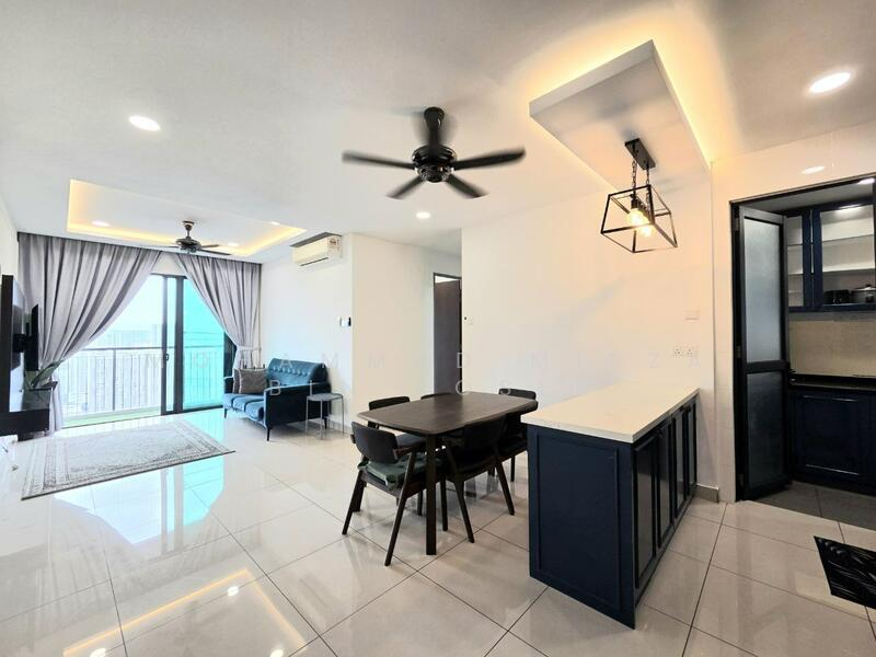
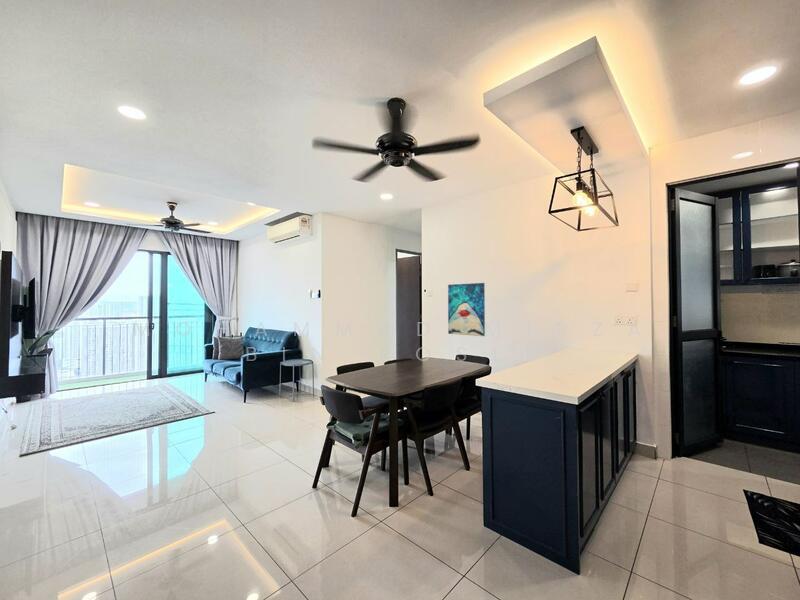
+ wall art (465, 309)
